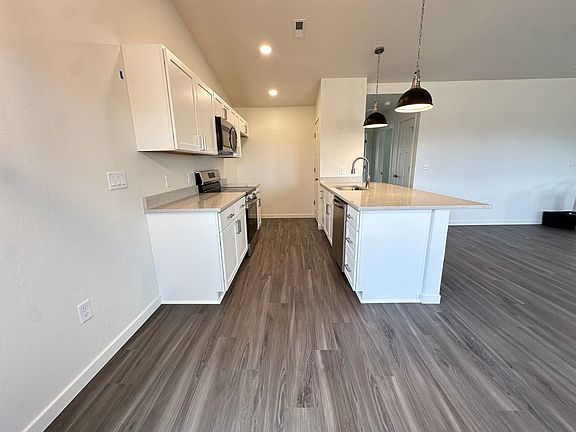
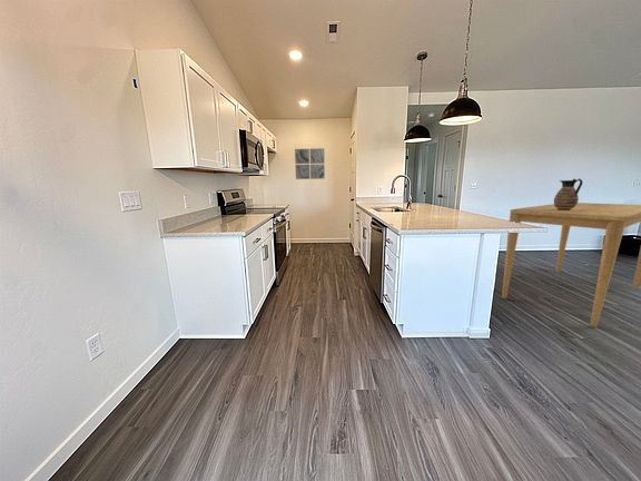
+ wall art (308, 163)
+ dining table (564, 249)
+ ceramic jug (568, 194)
